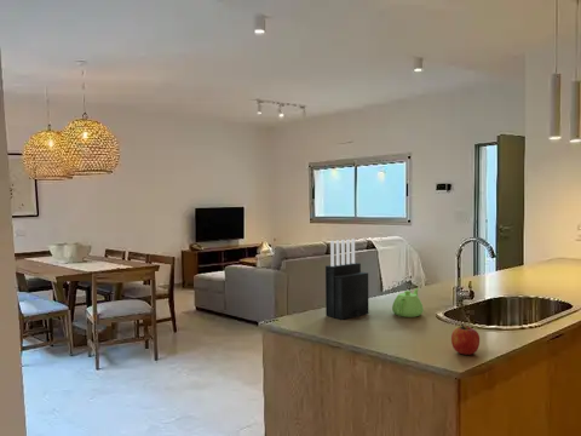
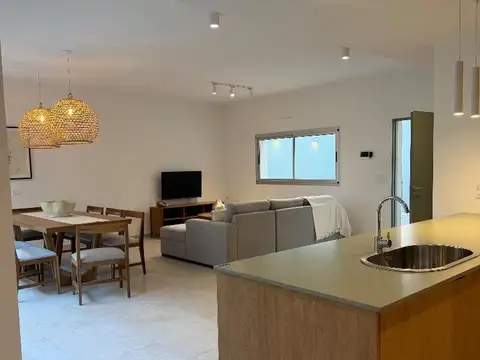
- knife block (349, 277)
- teapot (408, 302)
- apple (465, 338)
